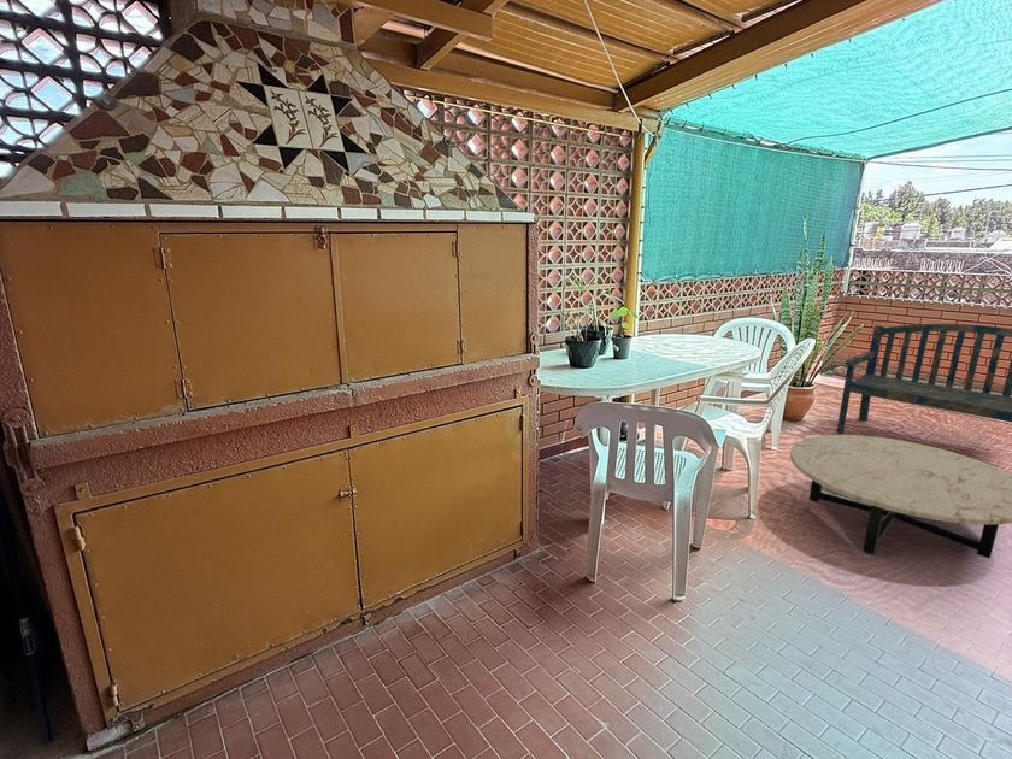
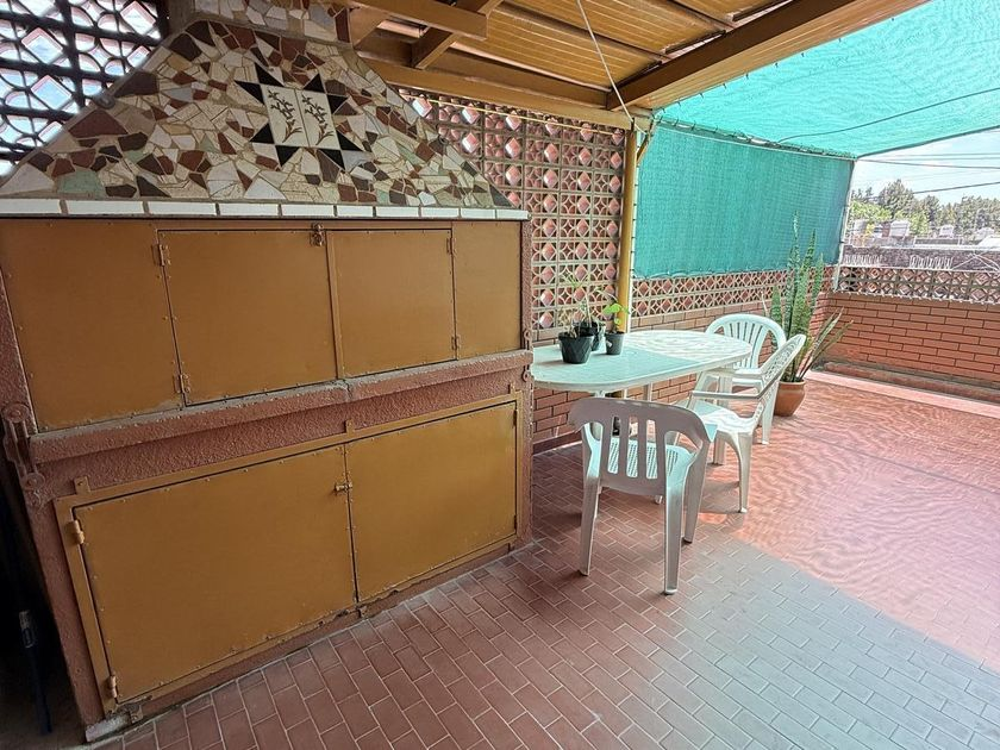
- coffee table (896, 496)
- garden bench (959, 390)
